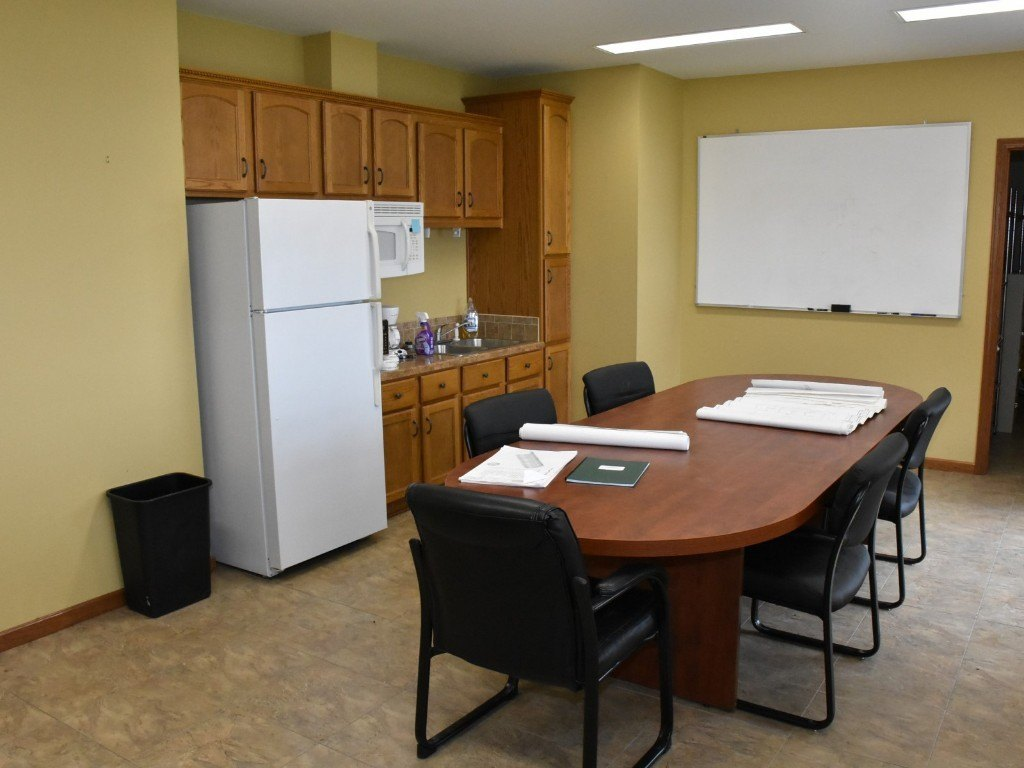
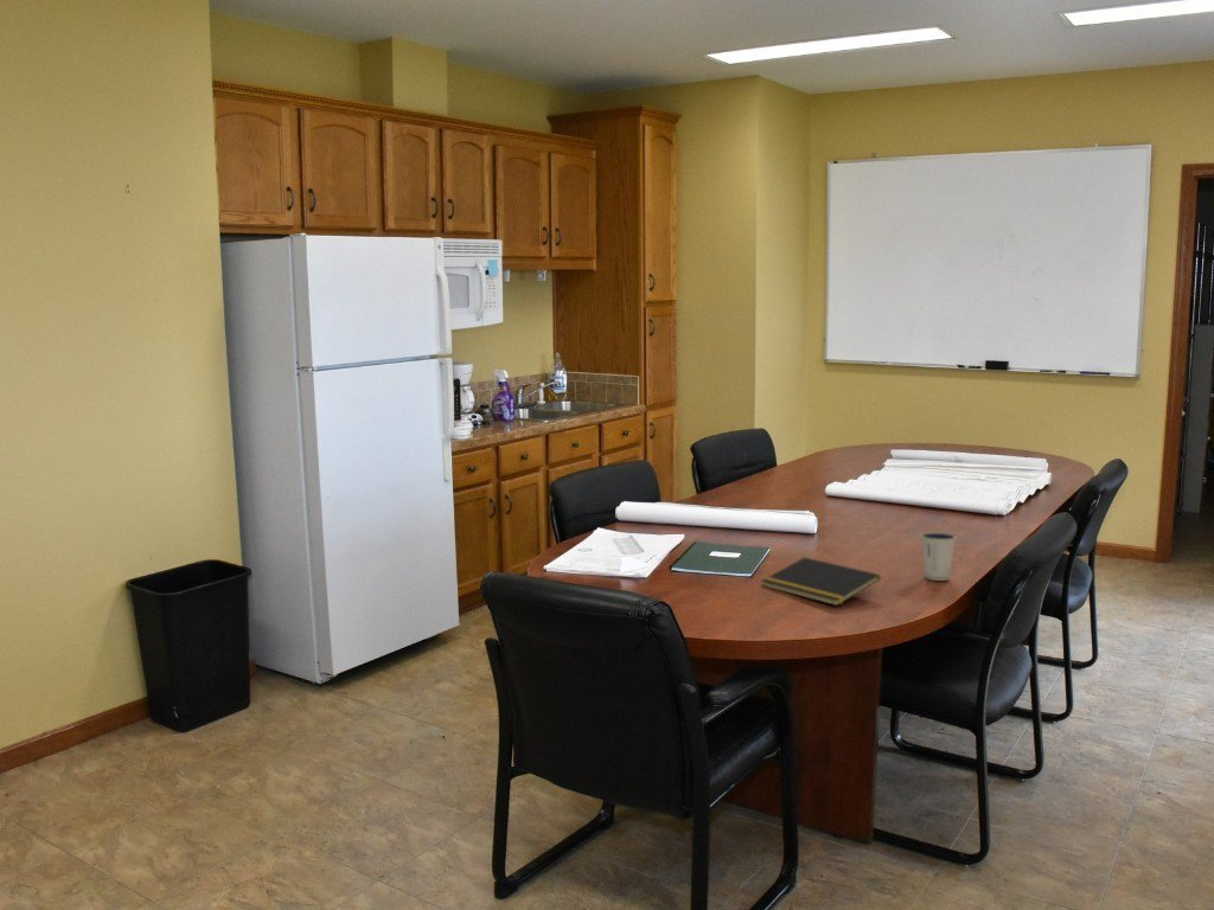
+ notepad (819, 579)
+ dixie cup (938, 557)
